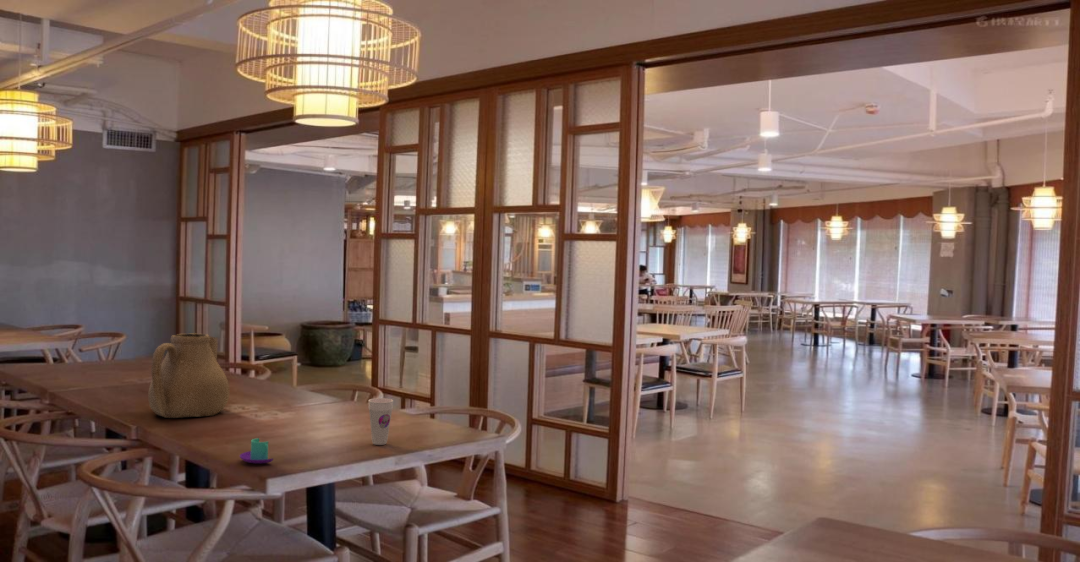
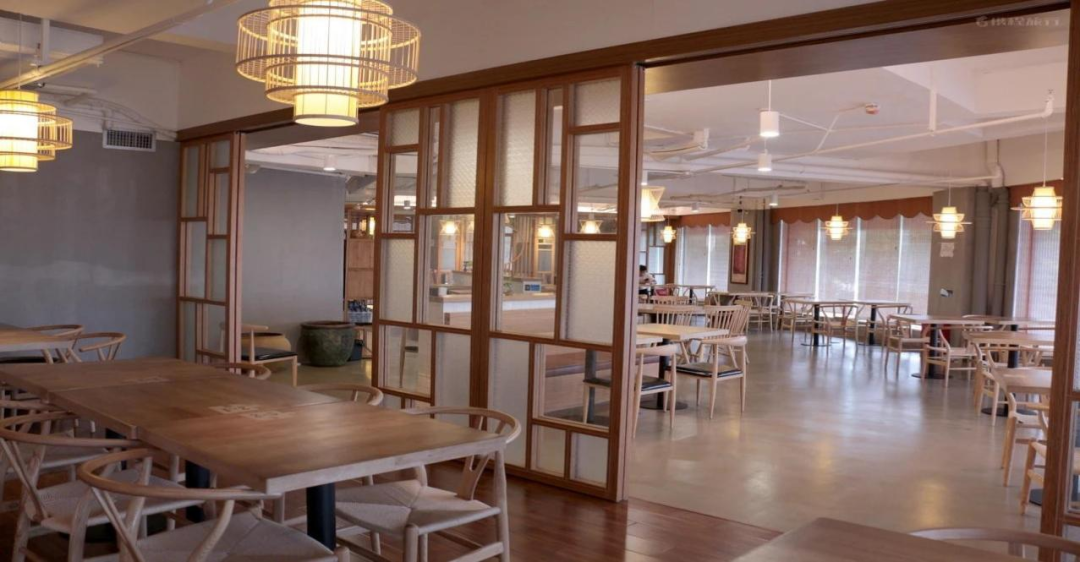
- cup (380, 421)
- teacup (252, 451)
- teapot (189, 374)
